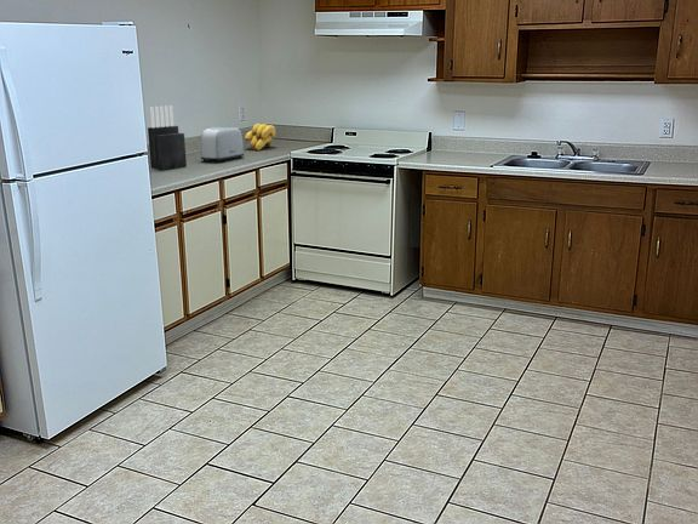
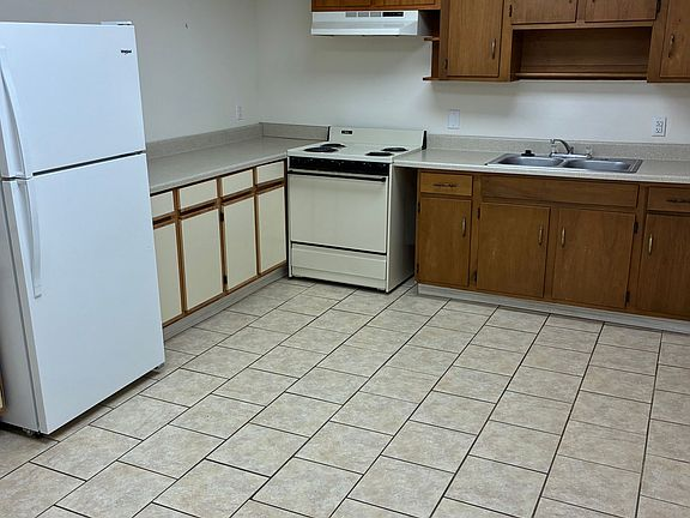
- knife block (167, 137)
- toaster (222, 143)
- banana bunch (261, 136)
